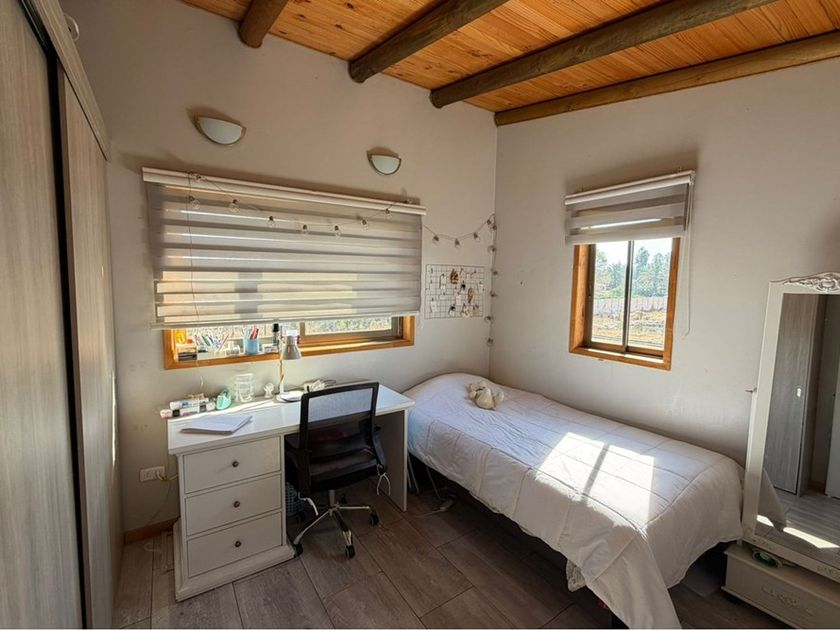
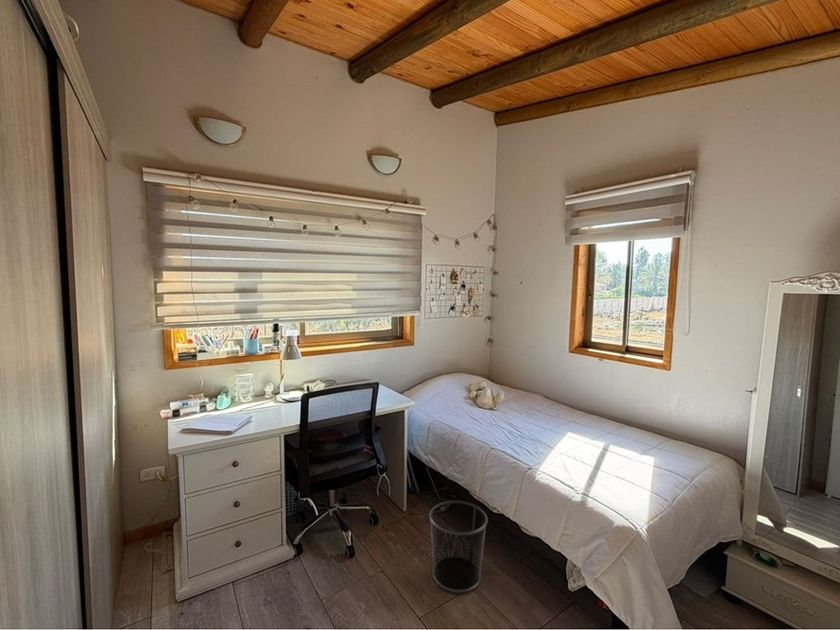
+ waste bin (457, 544)
